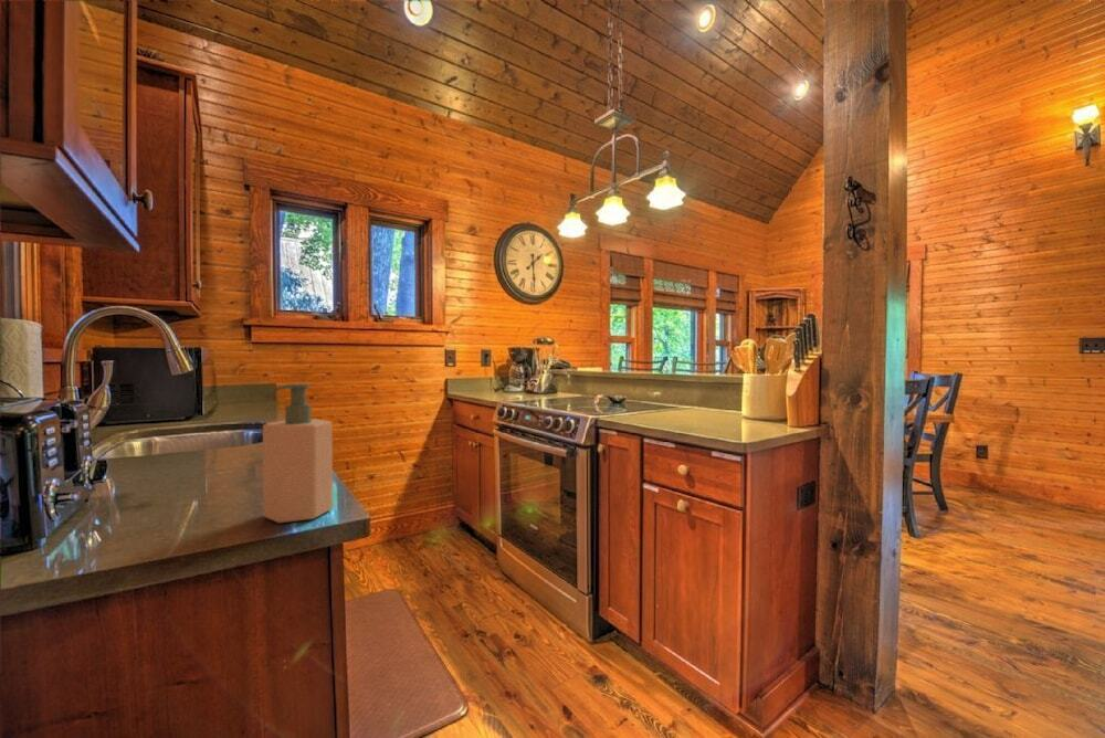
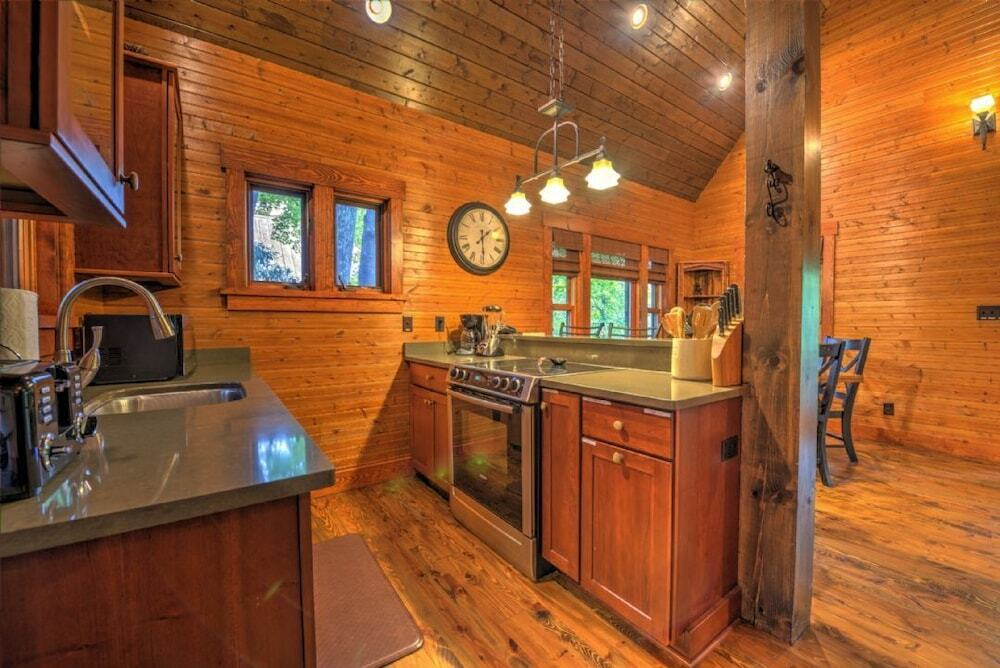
- soap bottle (298, 449)
